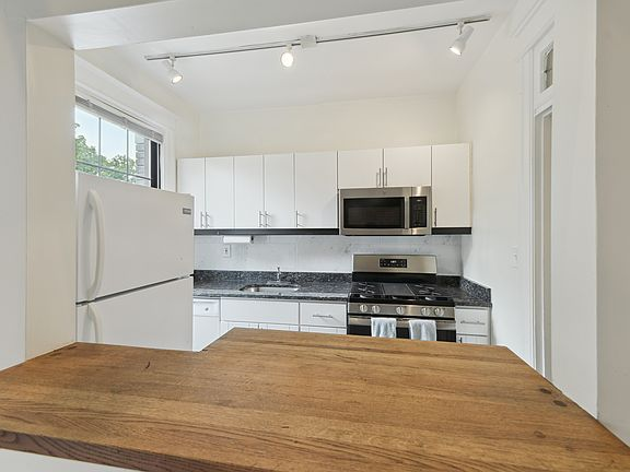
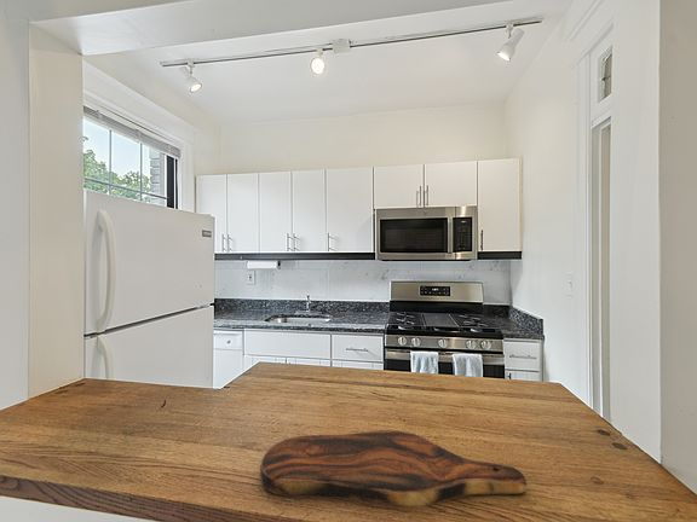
+ cutting board (387, 463)
